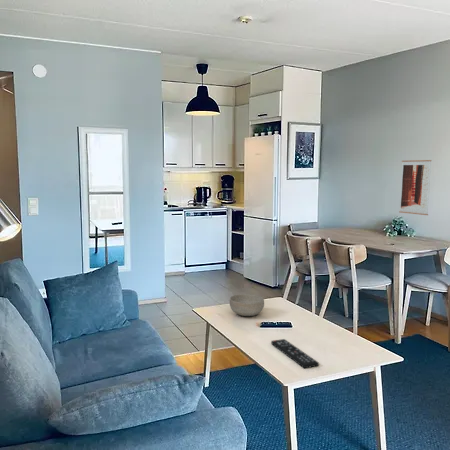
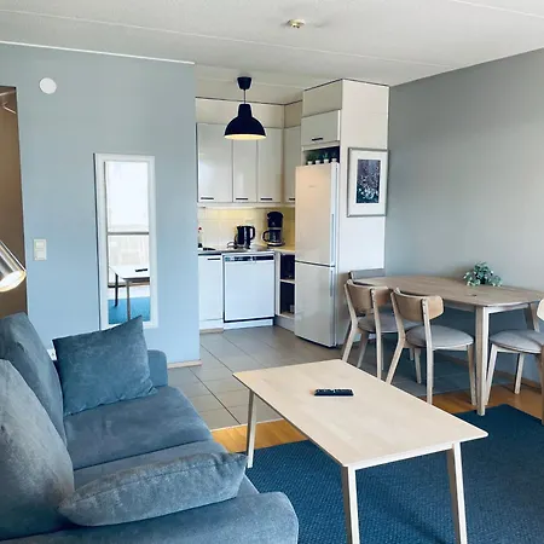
- wall art (414, 187)
- bowl (246, 306)
- remote control (293, 352)
